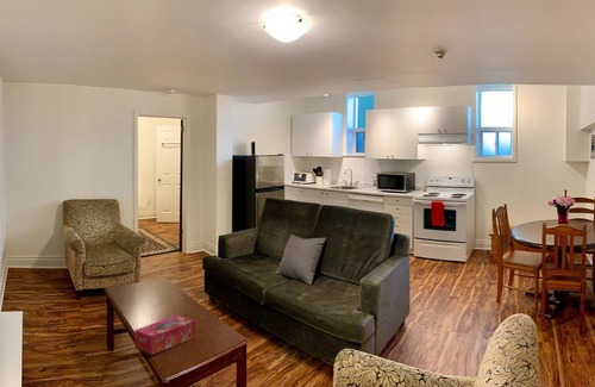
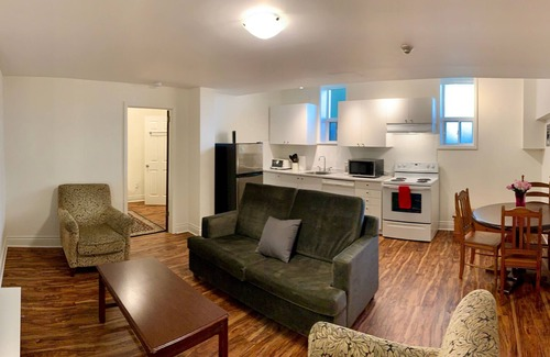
- tissue box (165, 333)
